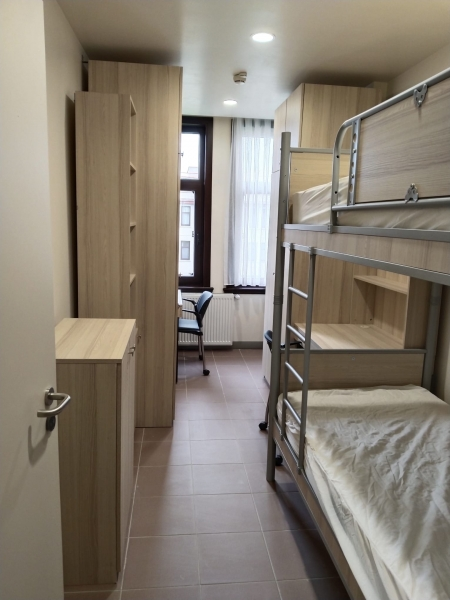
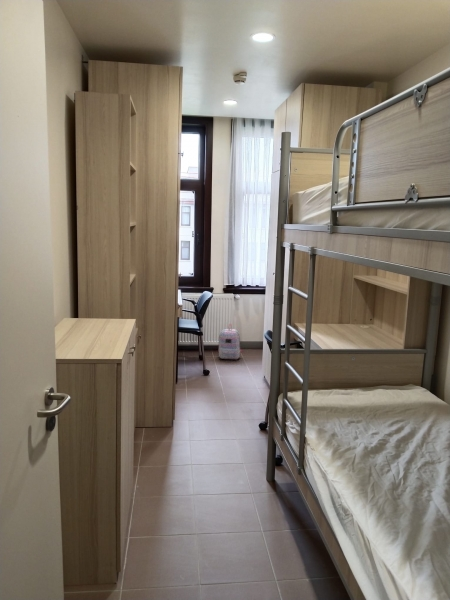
+ backpack (230, 340)
